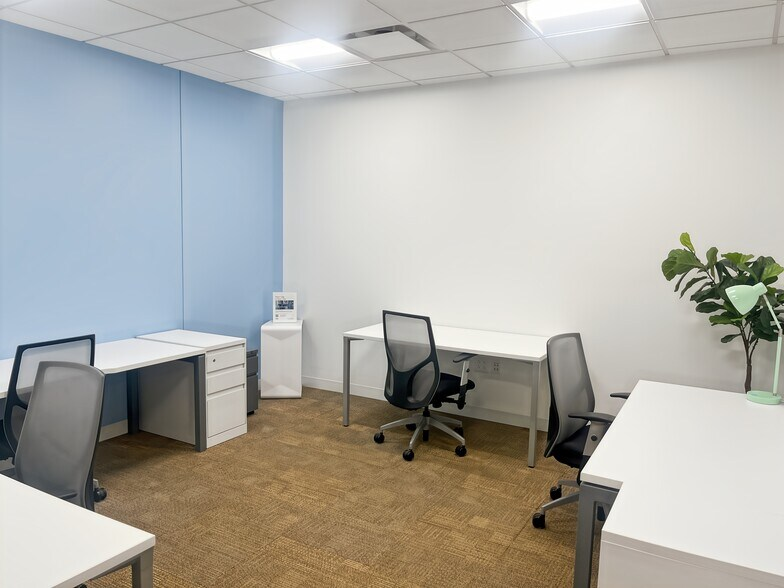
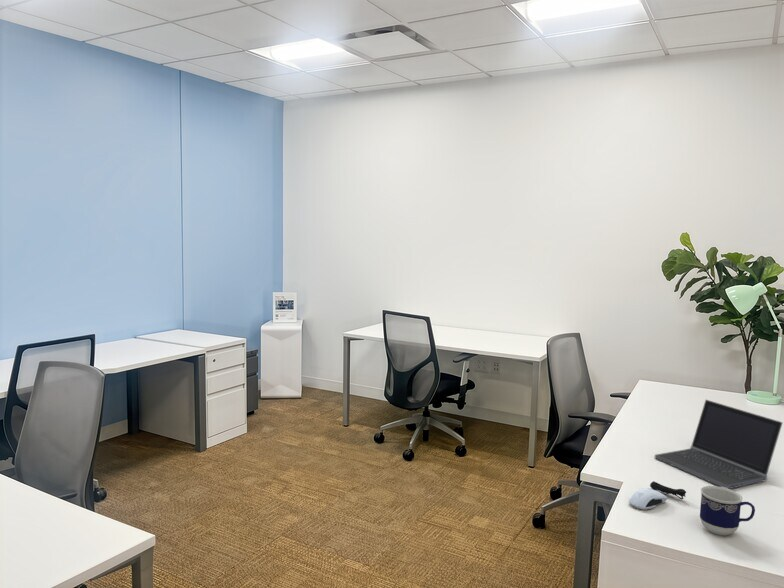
+ computer mouse (654, 494)
+ cup (726, 513)
+ laptop computer (715, 440)
